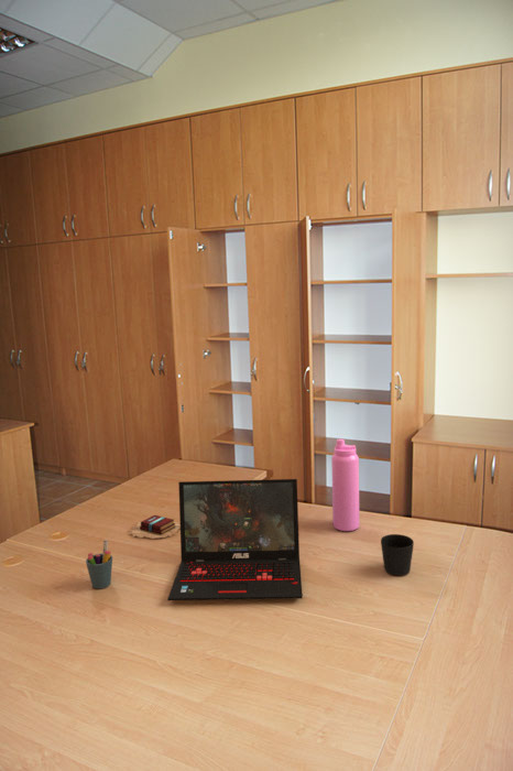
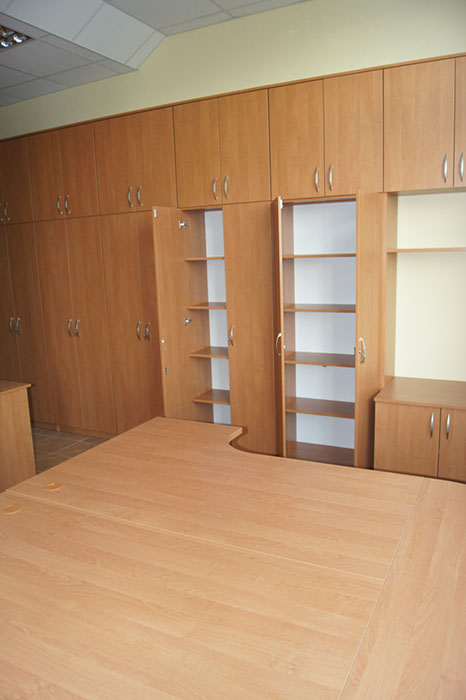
- cup (399, 554)
- laptop (236, 536)
- pen holder (99, 565)
- water bottle (345, 484)
- book (157, 524)
